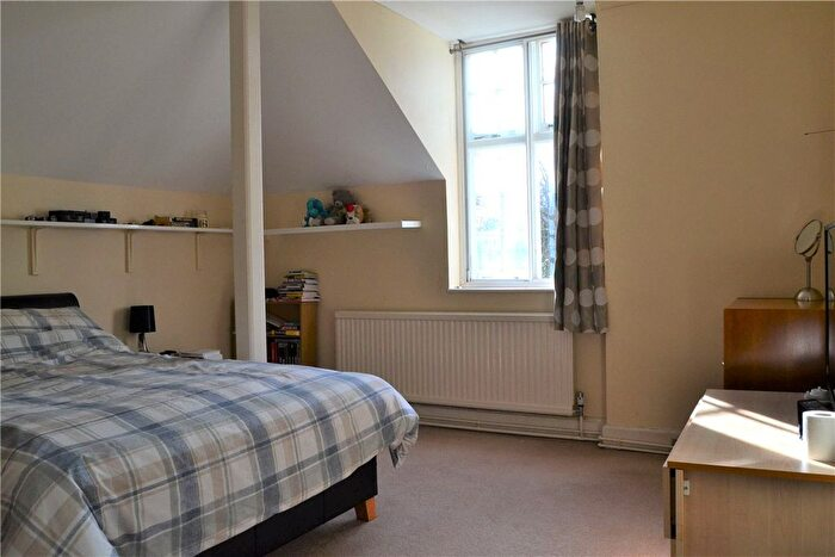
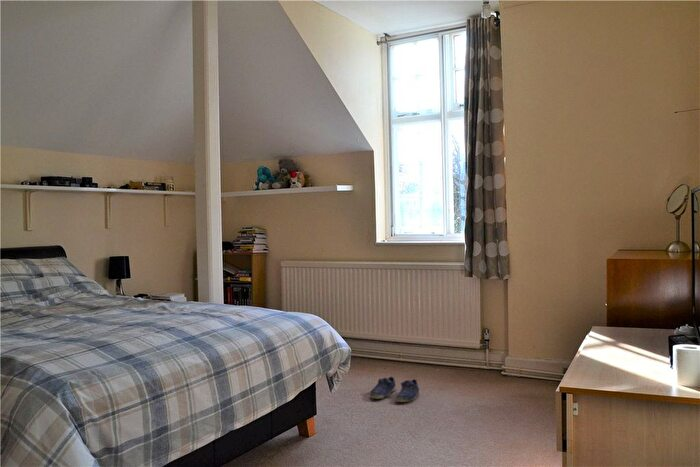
+ shoe (395, 387)
